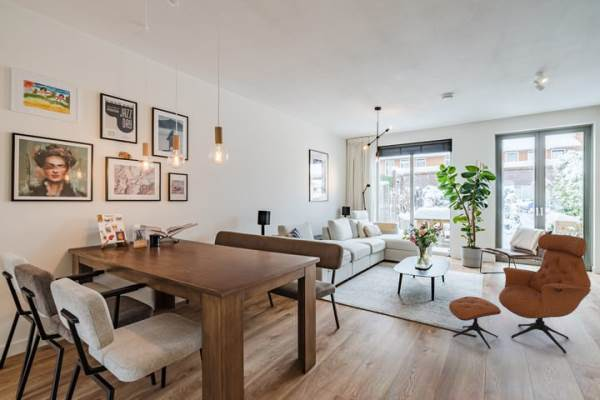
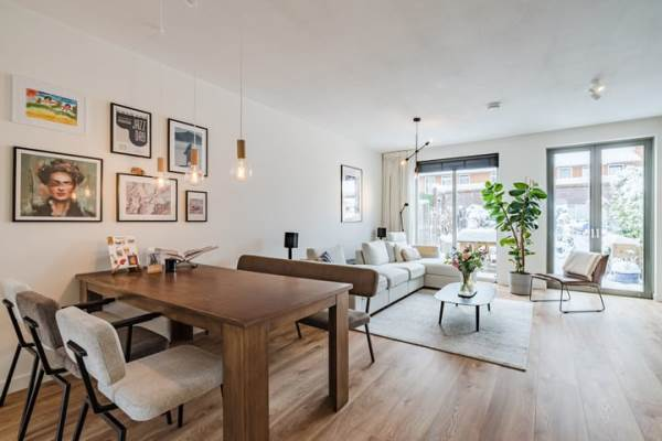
- lounge chair (513, 286)
